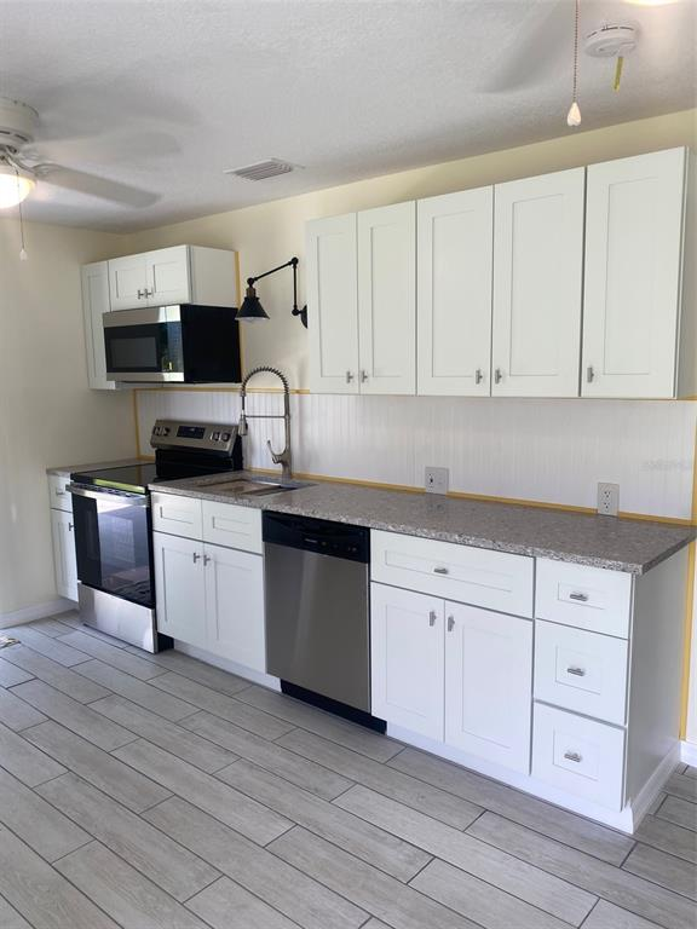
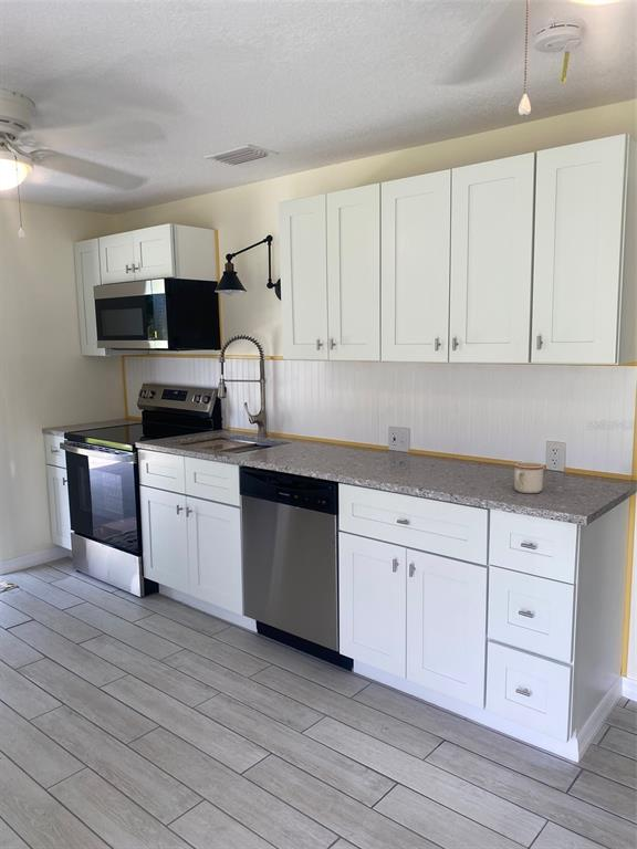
+ mug (525, 478)
